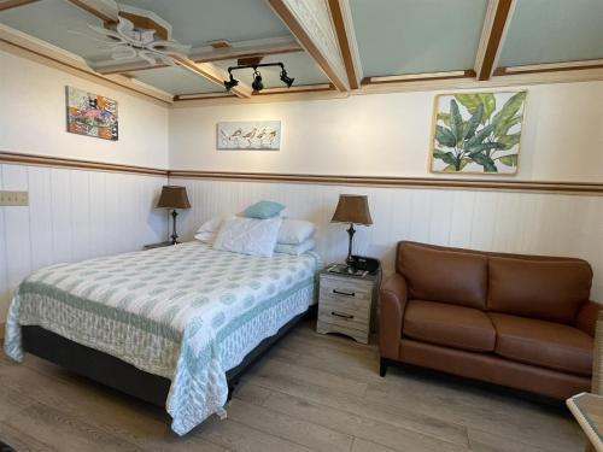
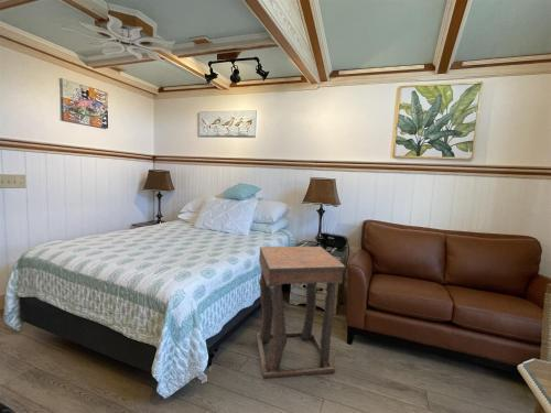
+ side table (283, 305)
